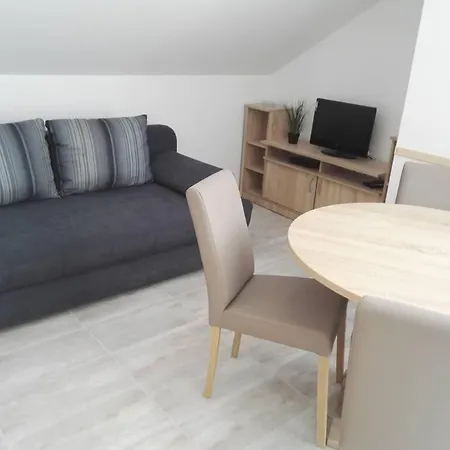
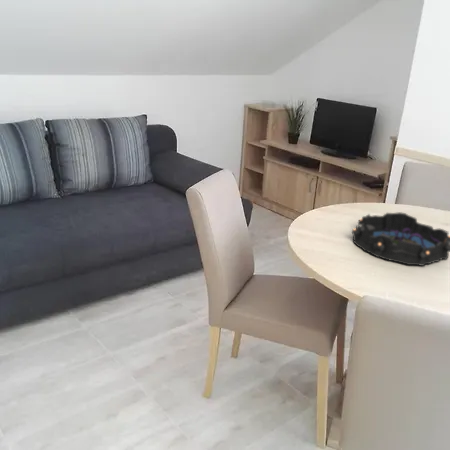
+ decorative bowl (401, 234)
